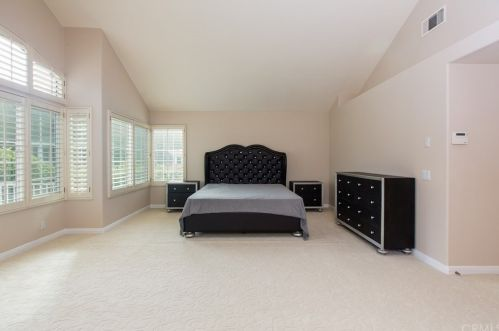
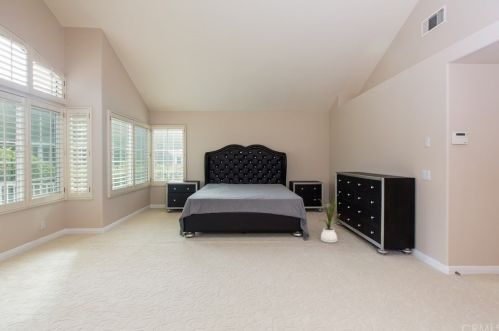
+ house plant (329, 217)
